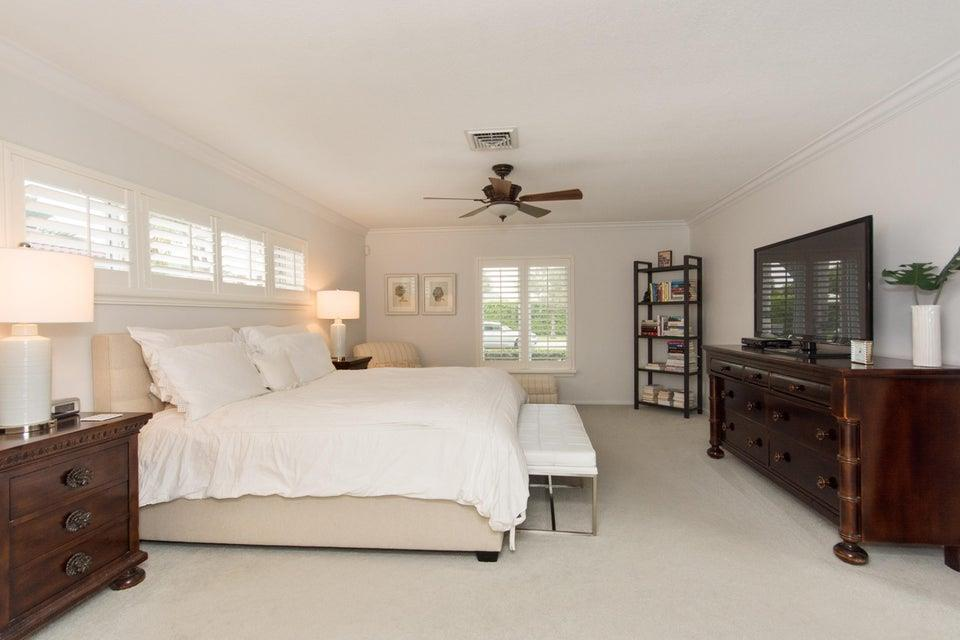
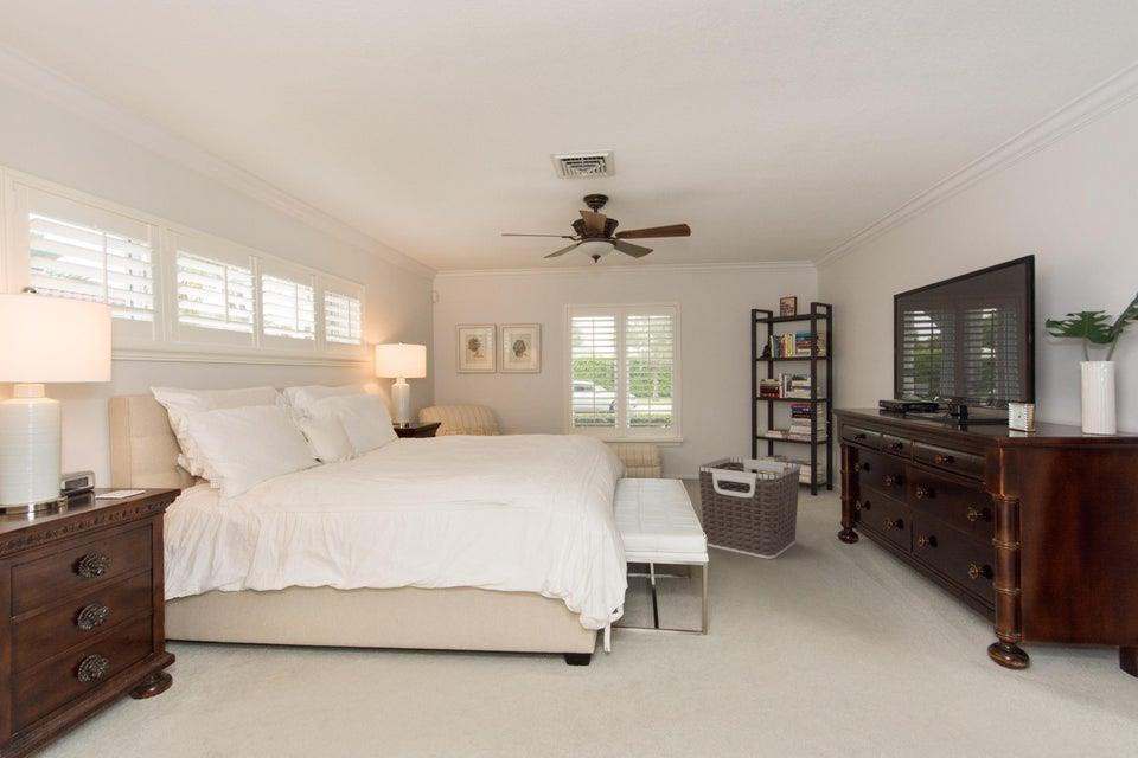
+ clothes hamper (749, 503)
